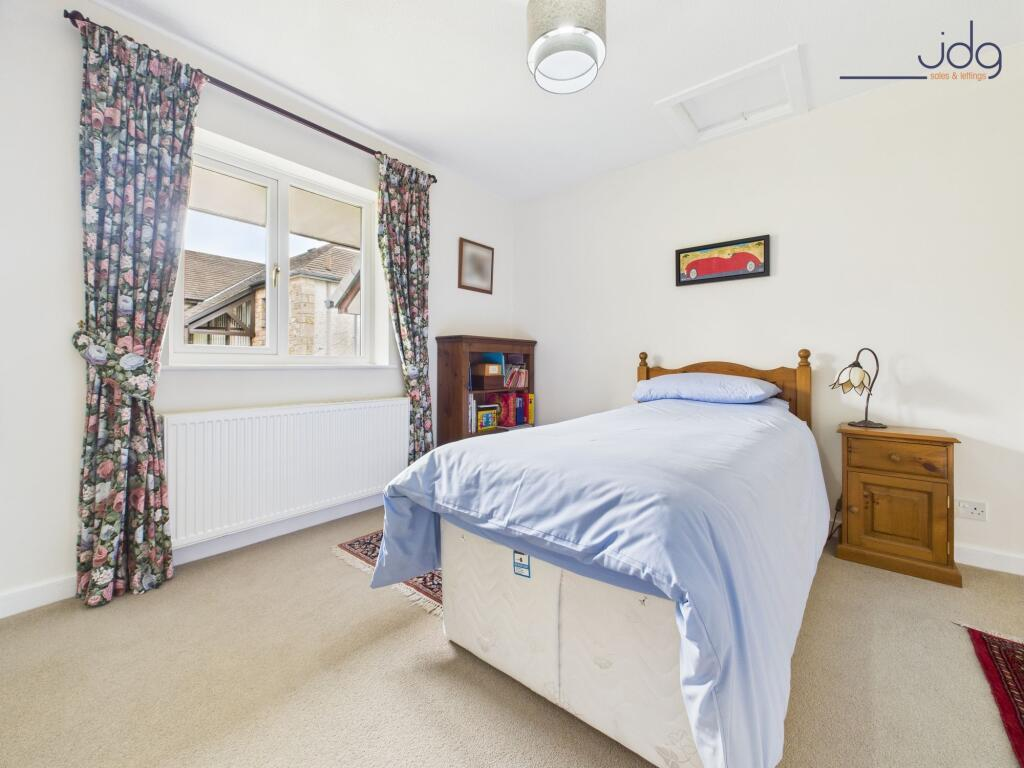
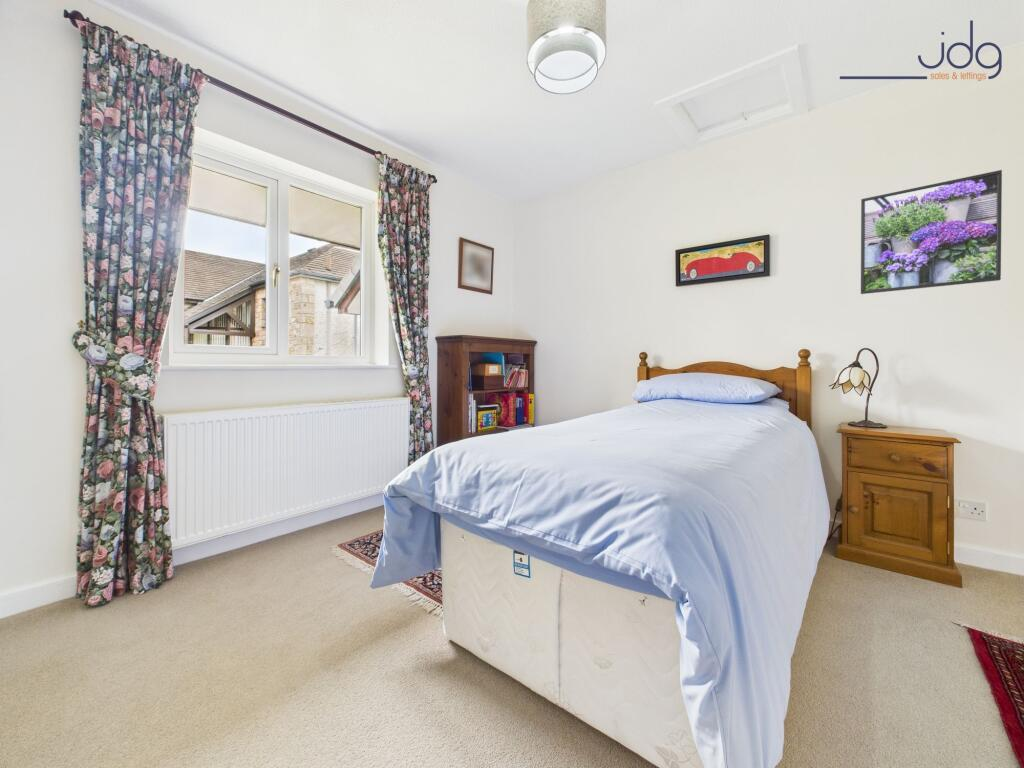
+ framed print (925, 236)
